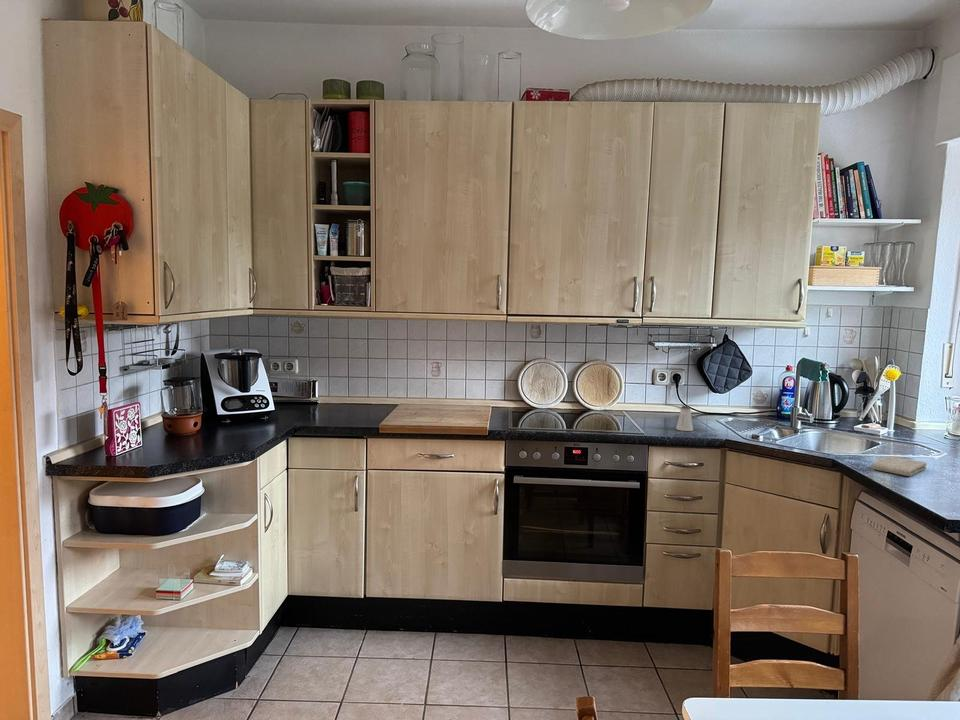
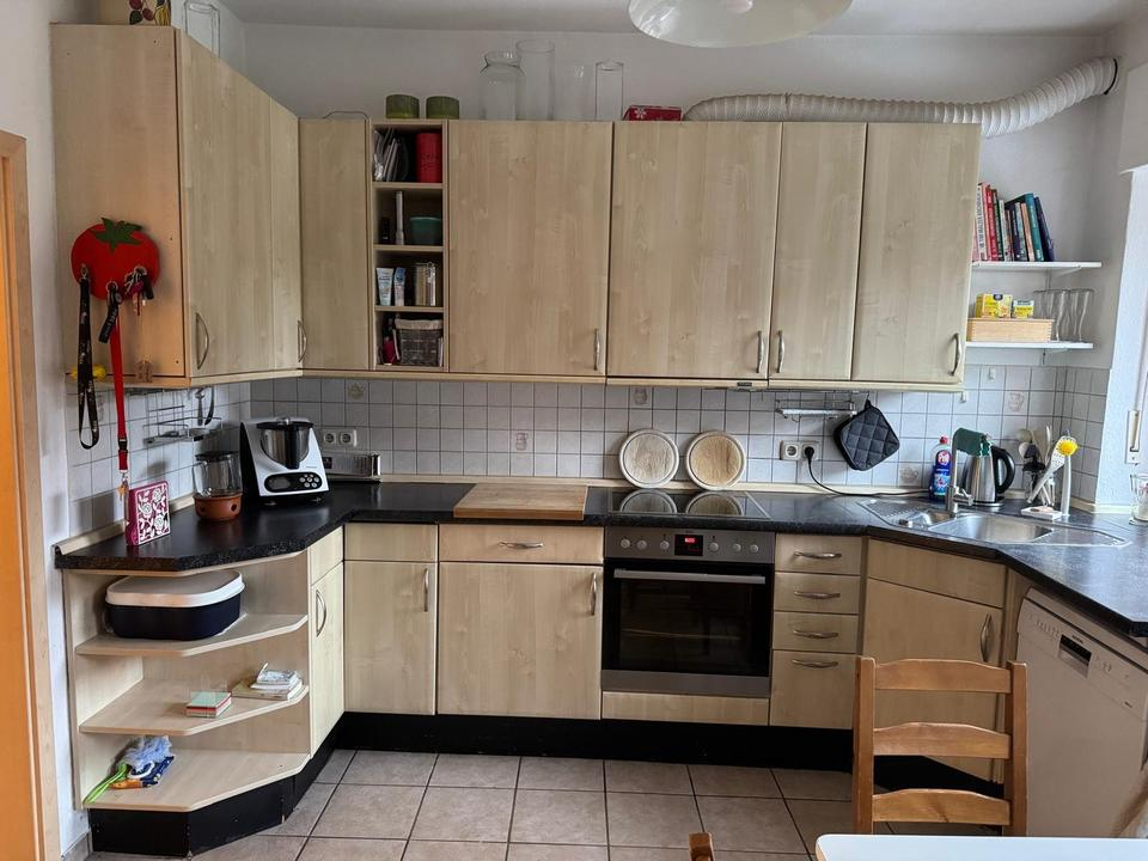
- saltshaker (685, 417)
- washcloth (899, 465)
